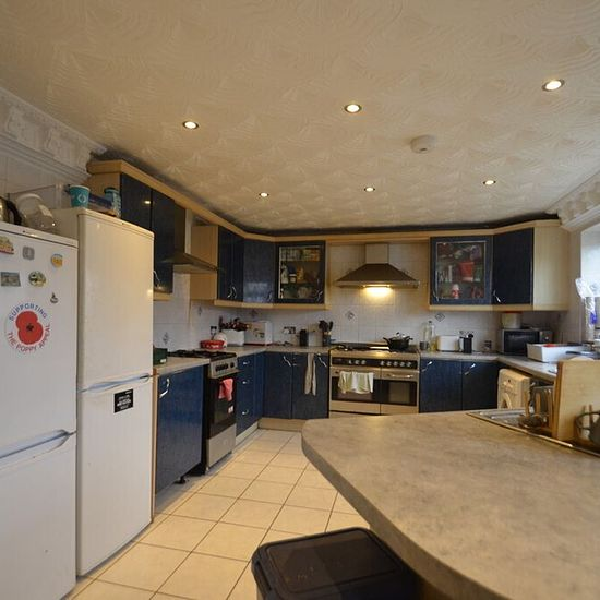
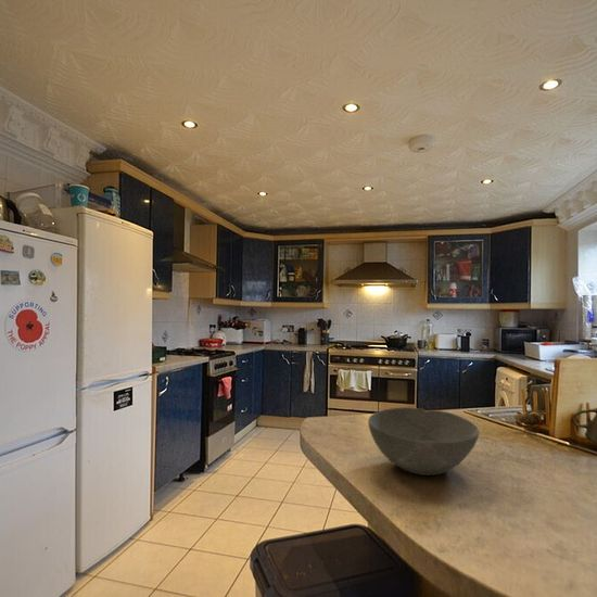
+ bowl (420, 443)
